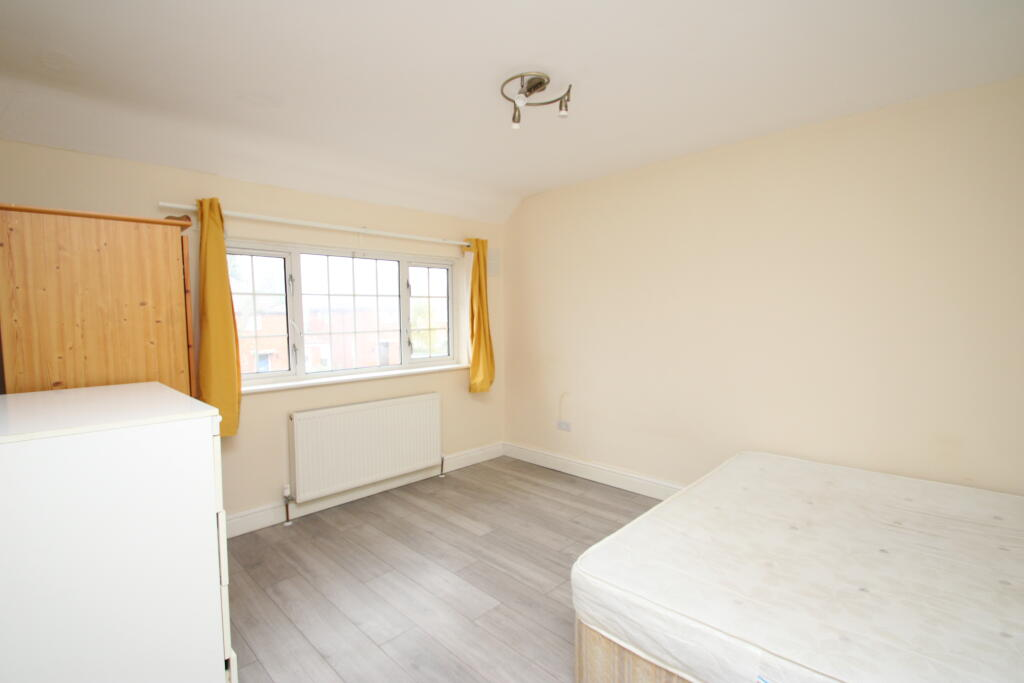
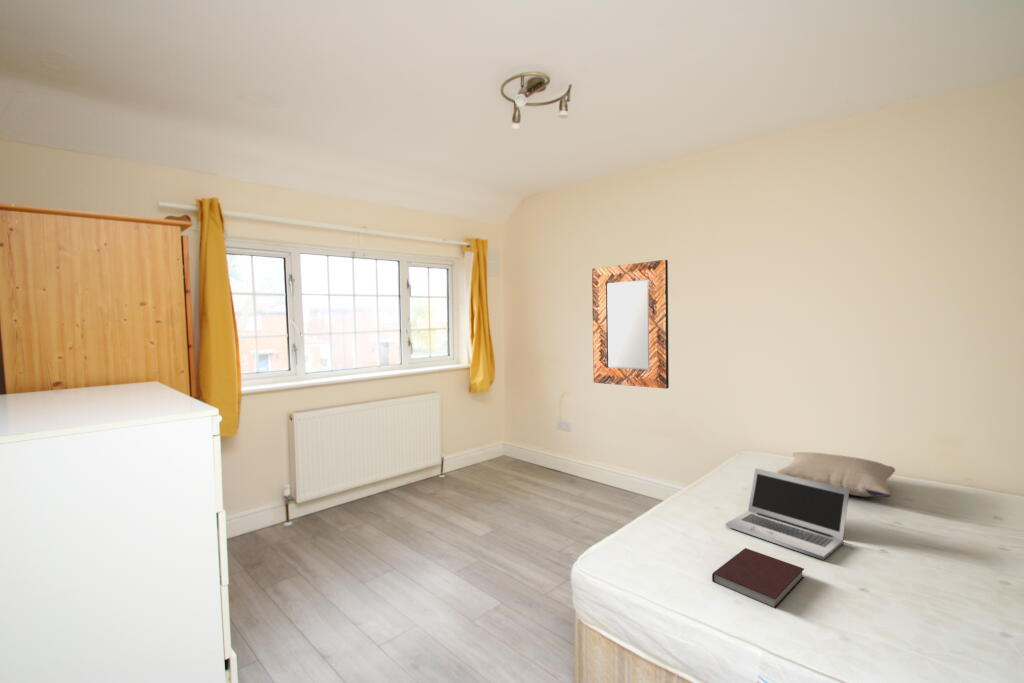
+ pillow (835, 472)
+ notebook (758, 575)
+ laptop (785, 508)
+ home mirror (628, 325)
